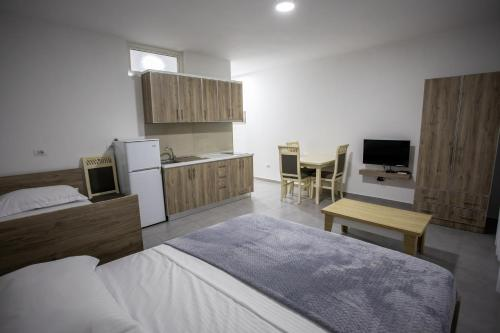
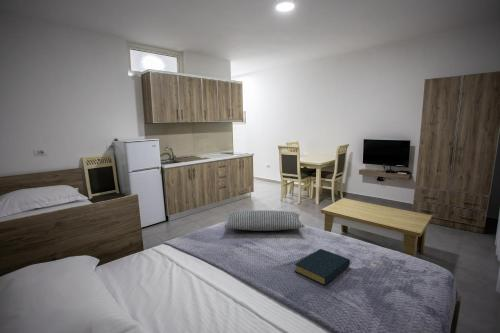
+ pillow (263, 220)
+ hardback book (322, 265)
